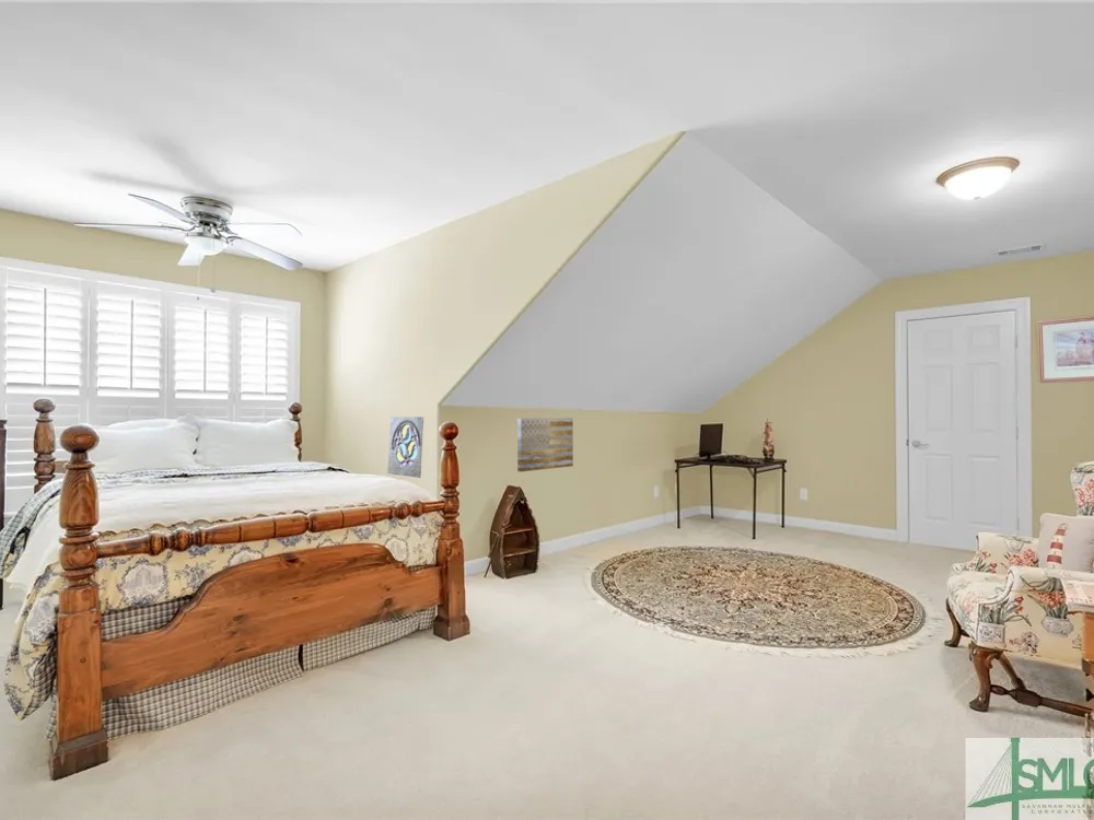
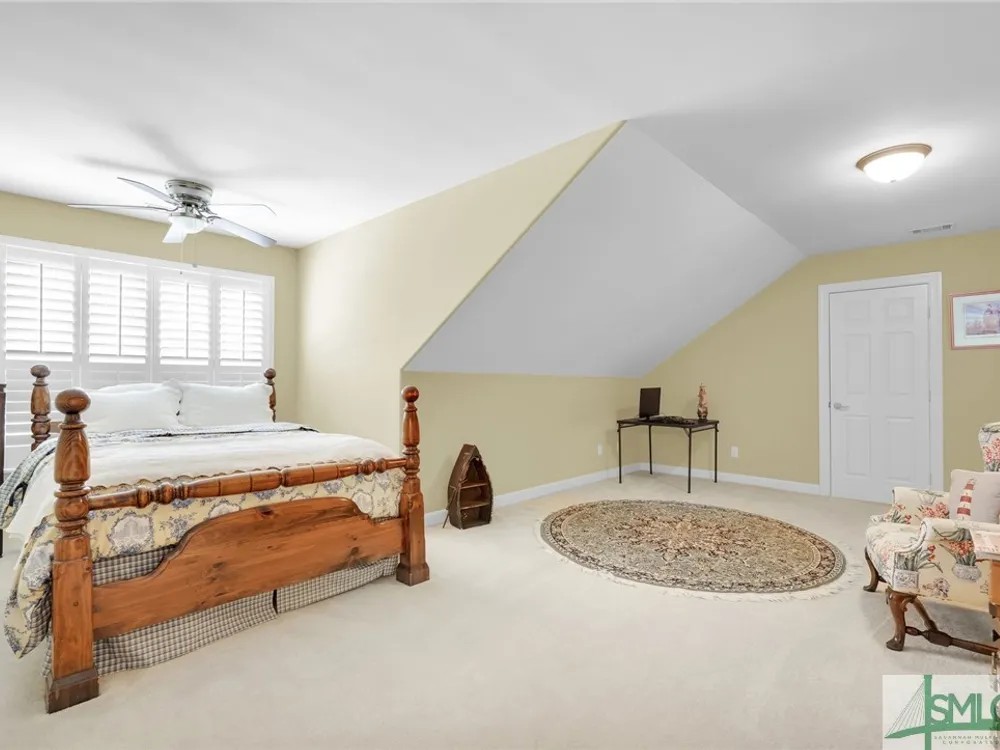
- wall art (546, 443)
- wall ornament (405, 446)
